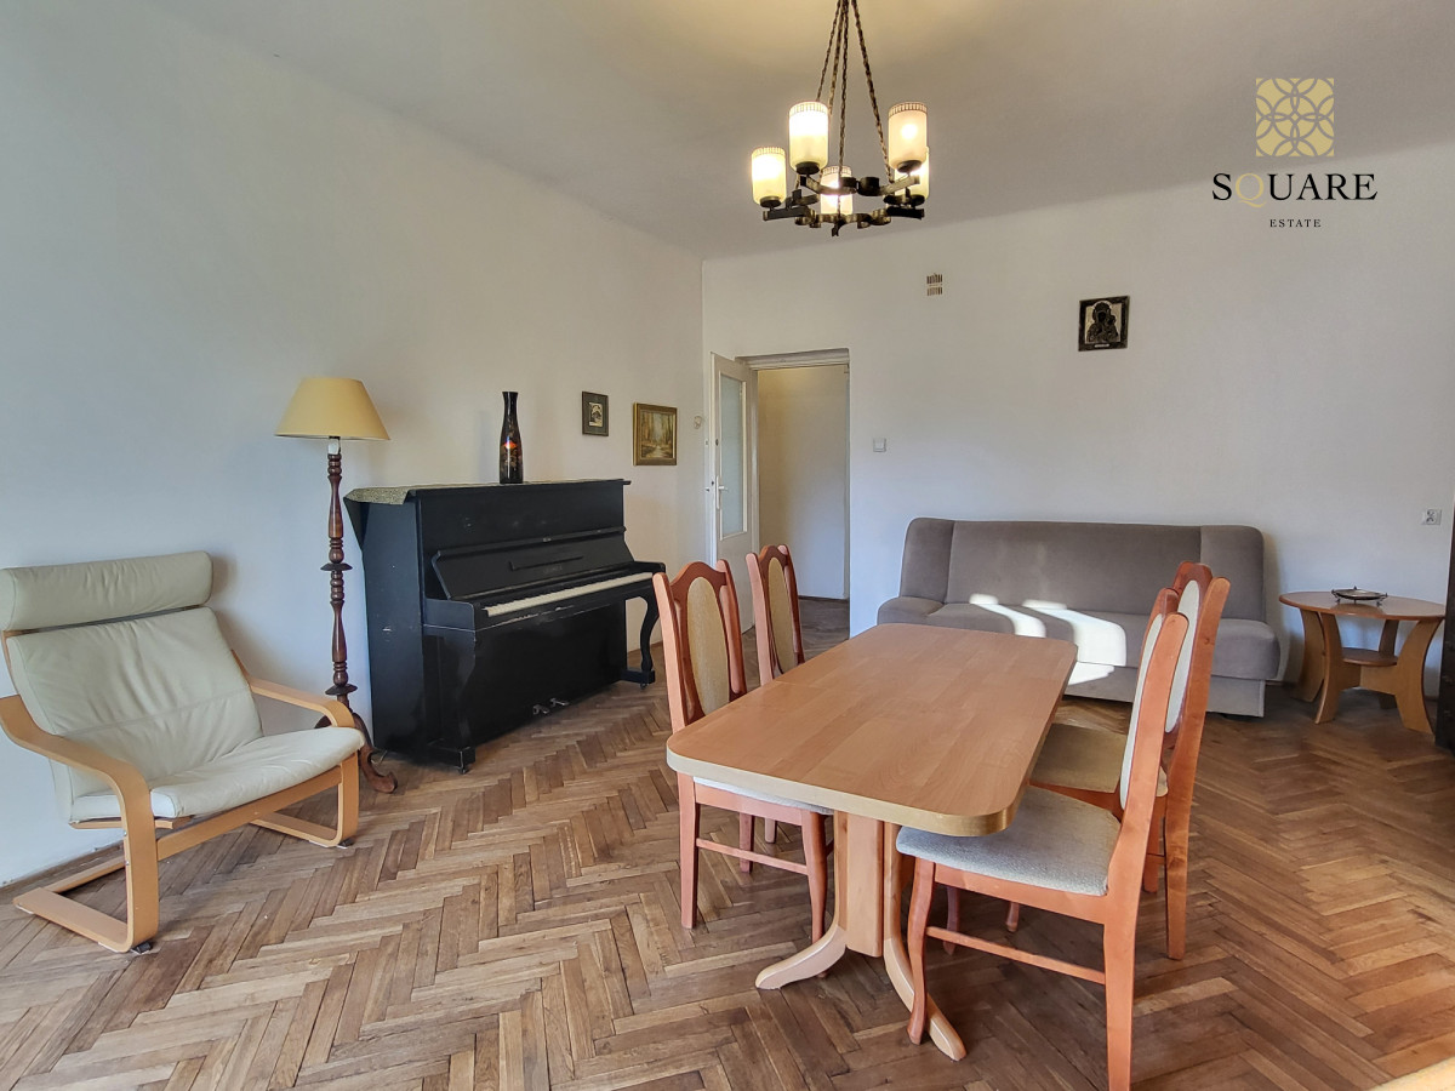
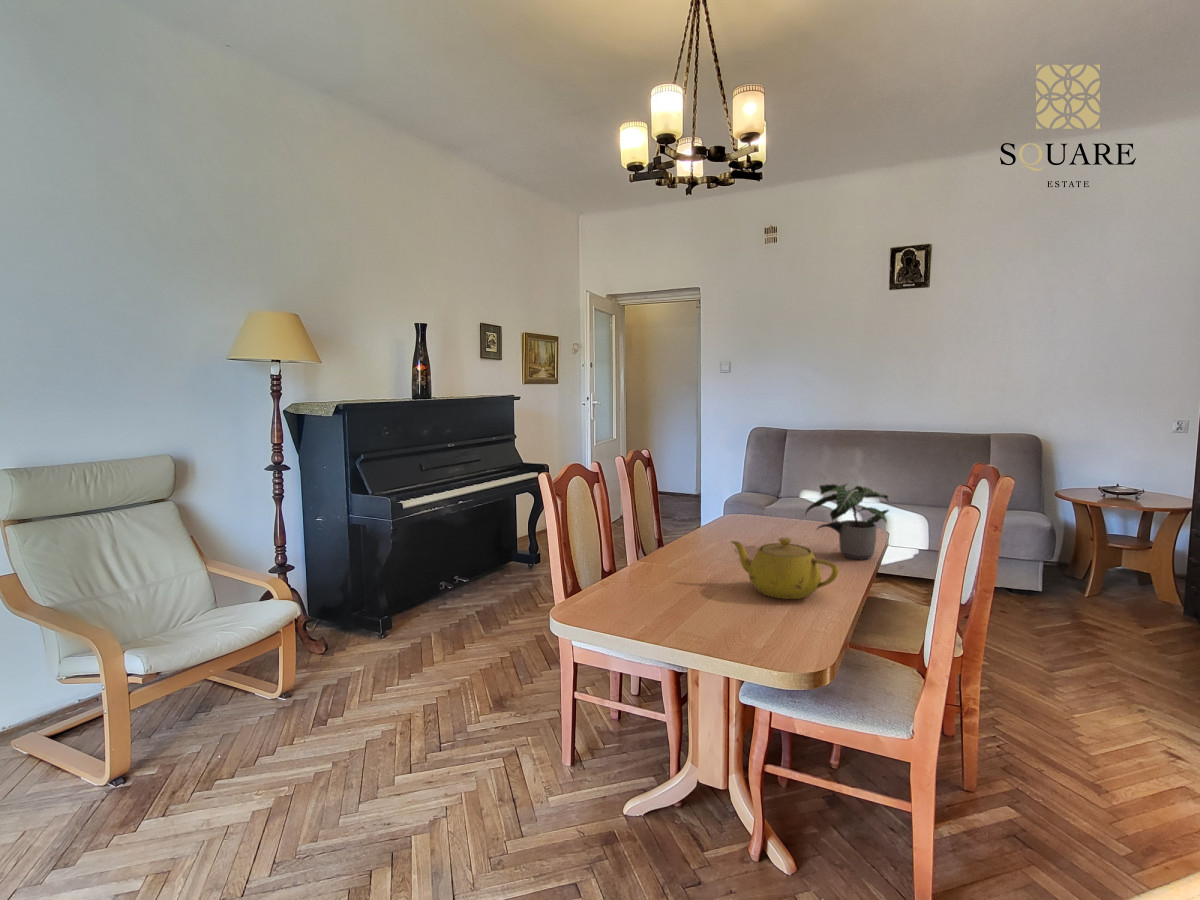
+ teapot (780, 564)
+ potted plant (848, 520)
